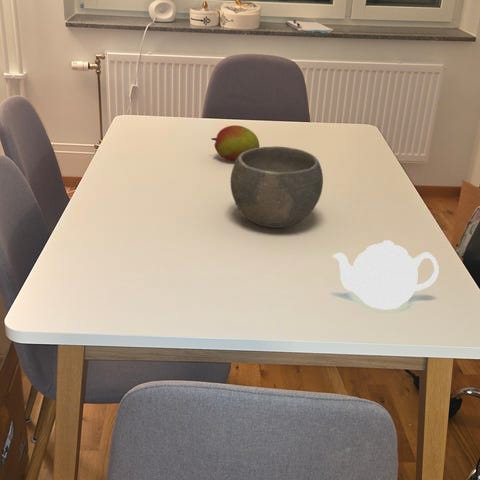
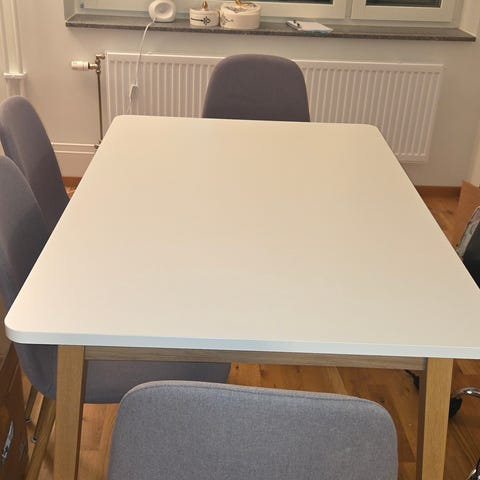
- fruit (235, 142)
- teapot (384, 270)
- bowl (275, 188)
